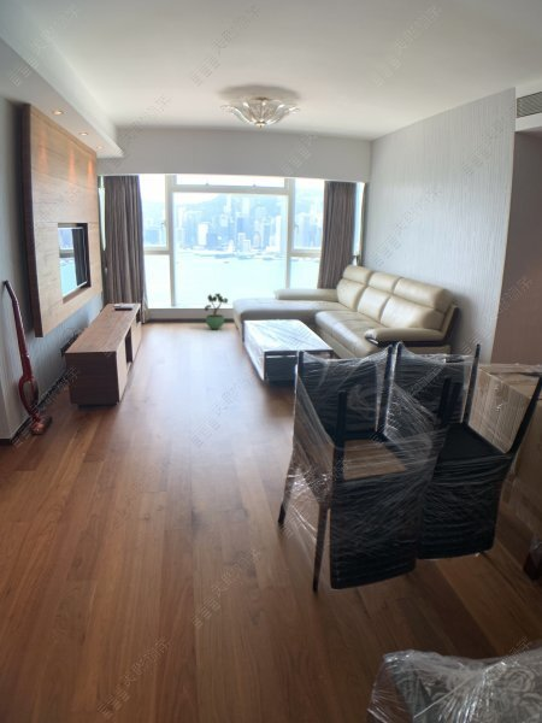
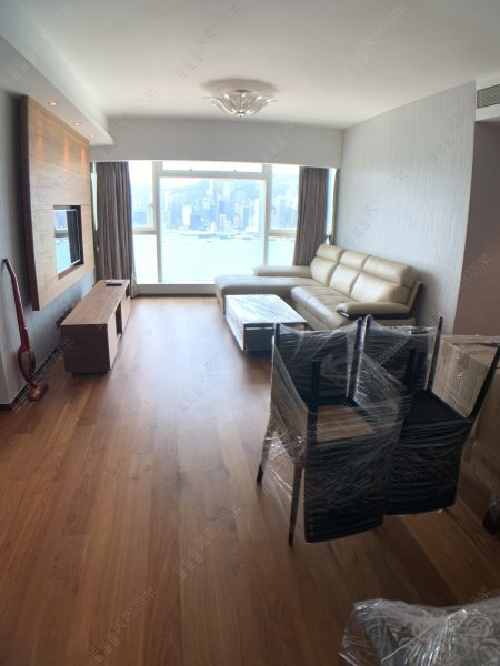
- potted plant (216, 311)
